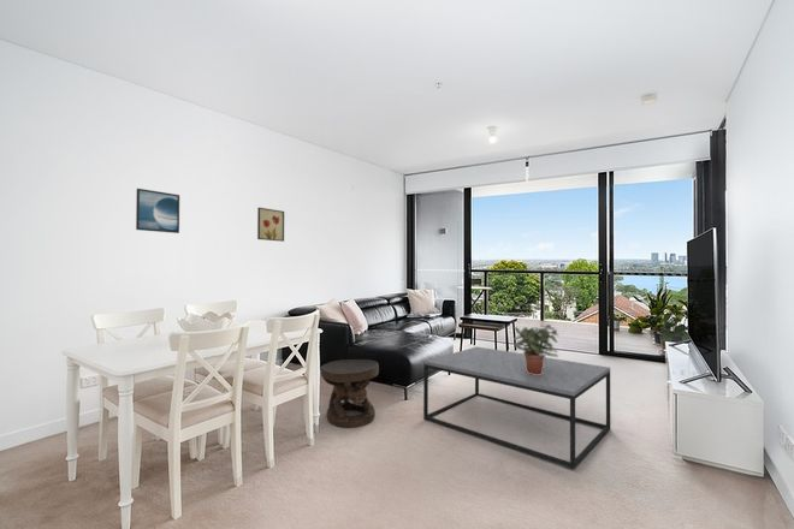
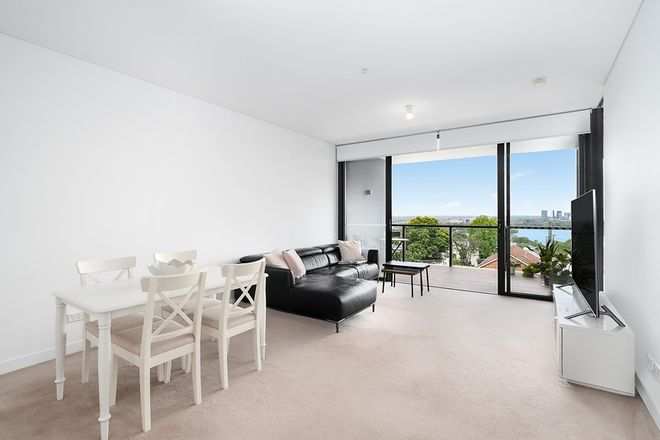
- side table (350, 390)
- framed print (158, 212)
- coffee table (514, 386)
- wall art (271, 225)
- potted plant (533, 347)
